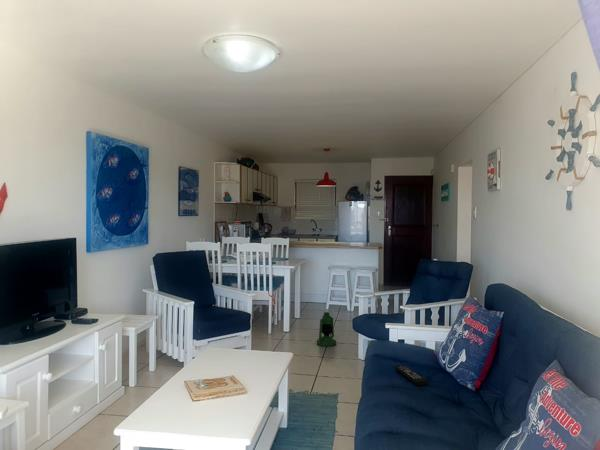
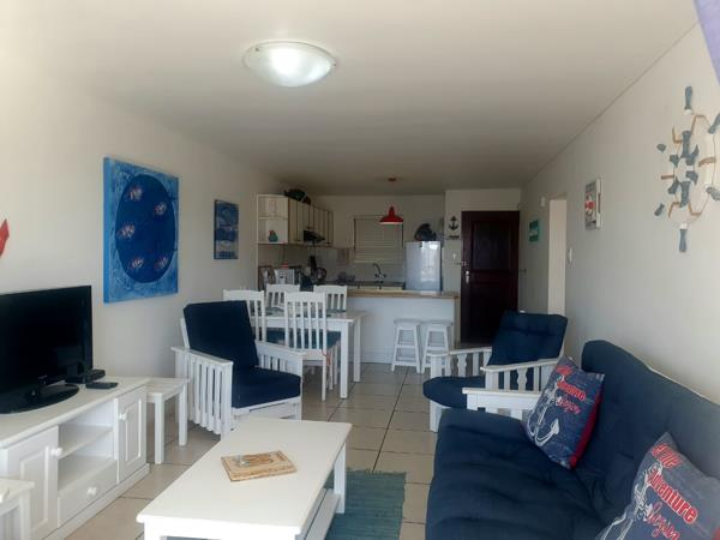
- remote control (410, 375)
- lantern (326, 328)
